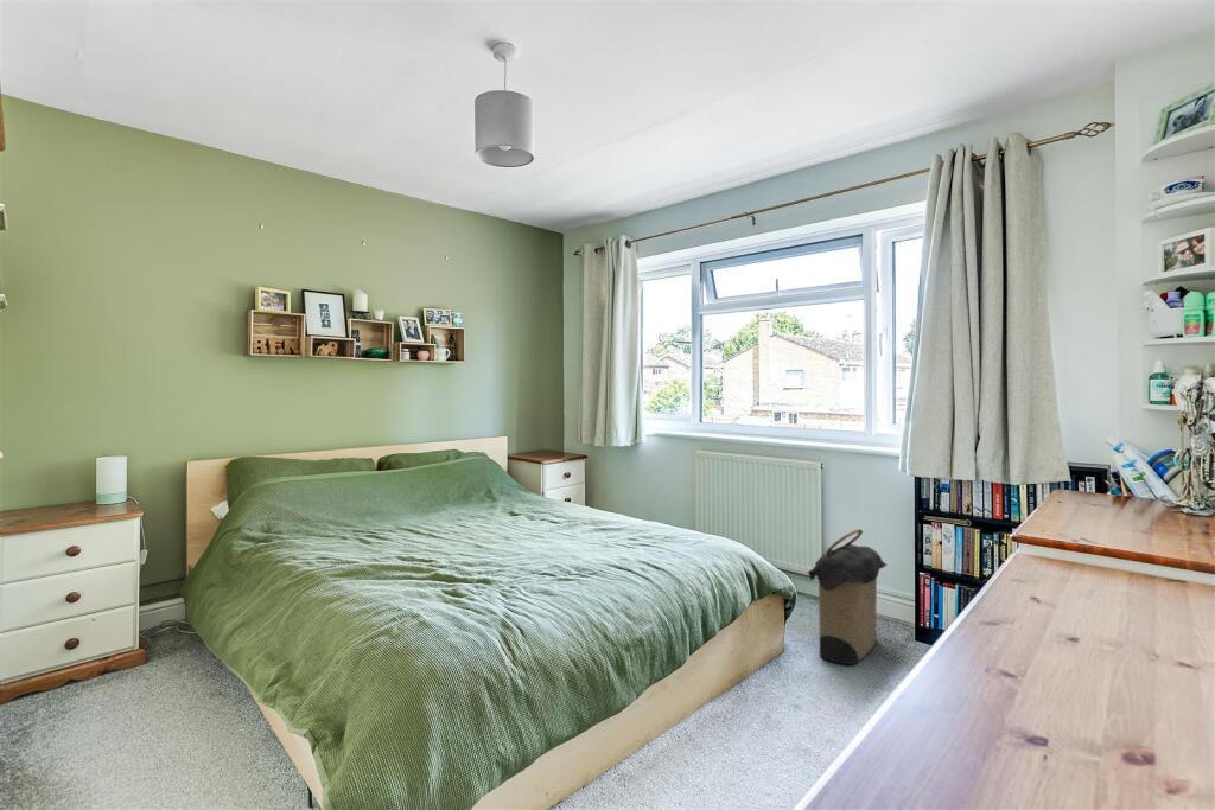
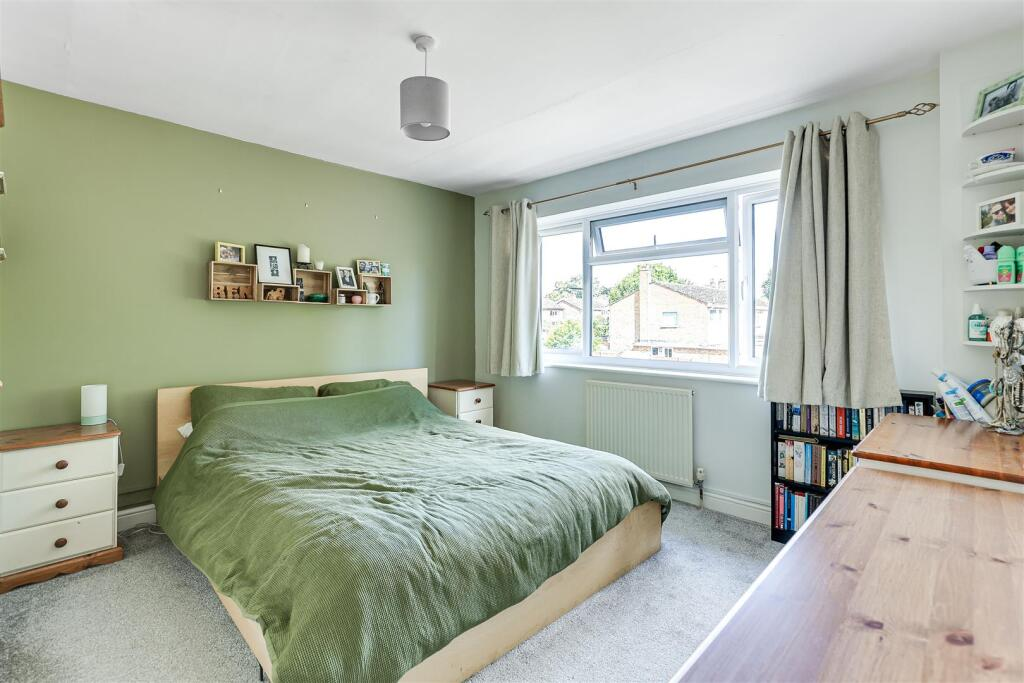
- laundry hamper (846, 585)
